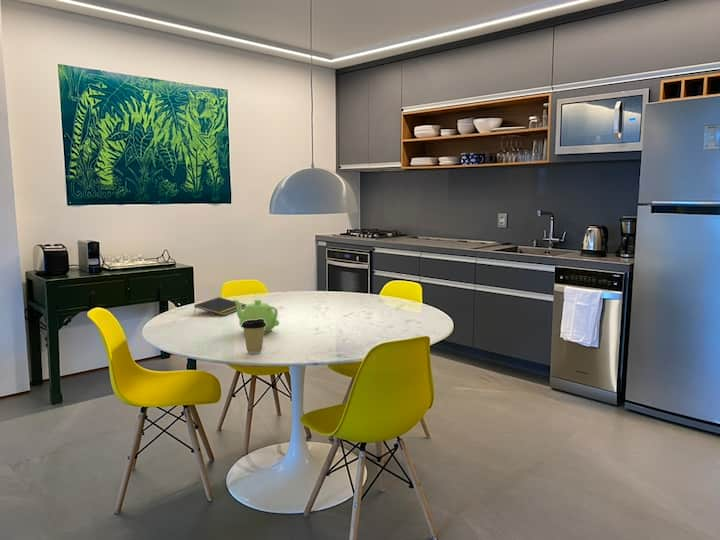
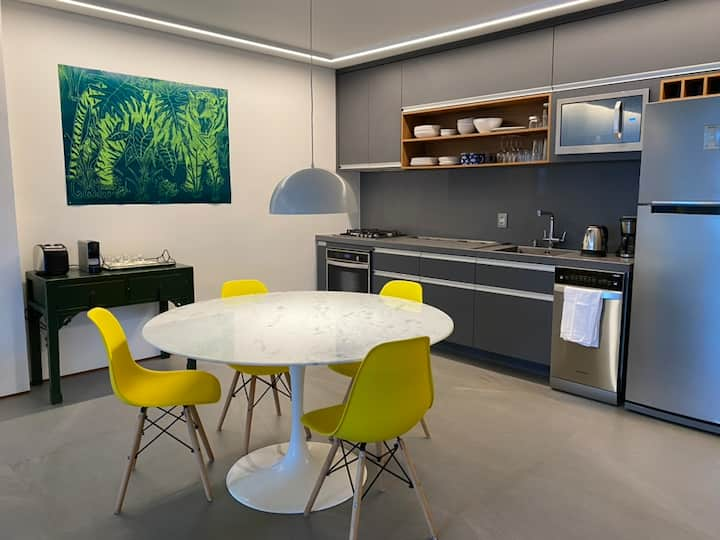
- notepad (221, 305)
- teapot (256, 316)
- coffee cup (254, 336)
